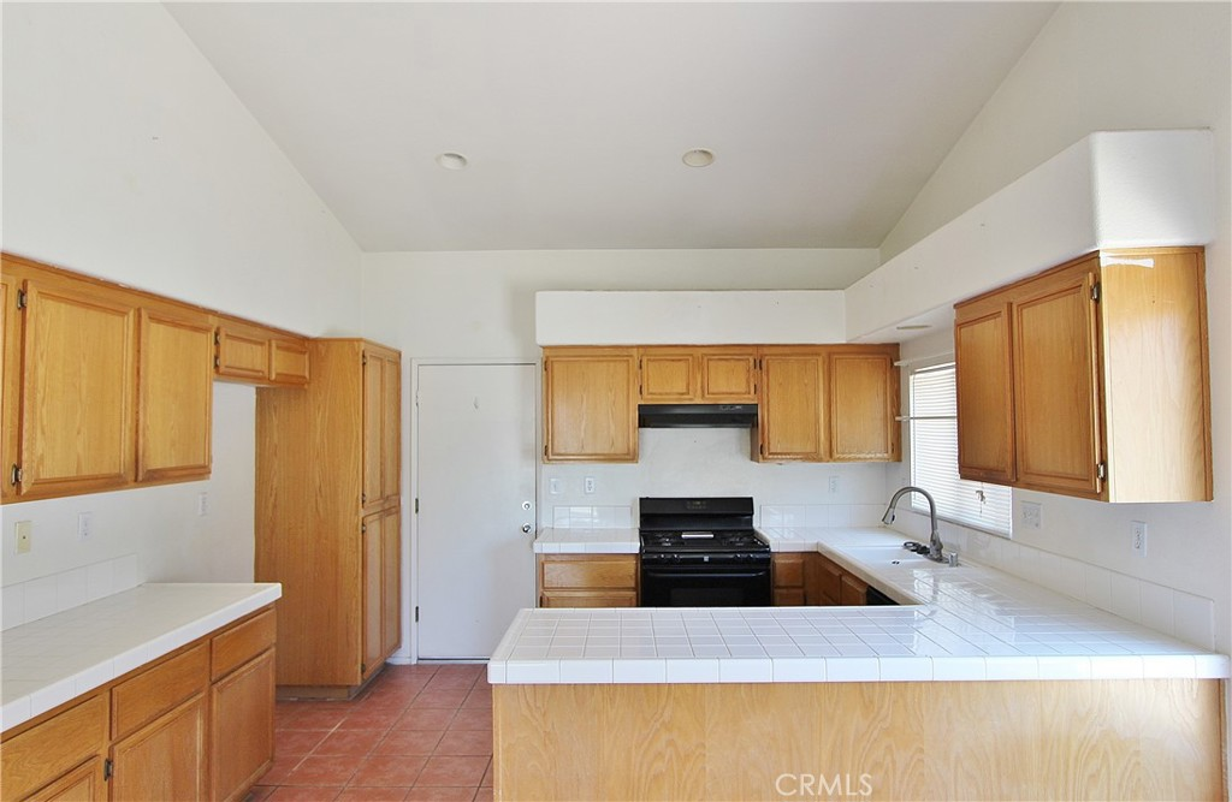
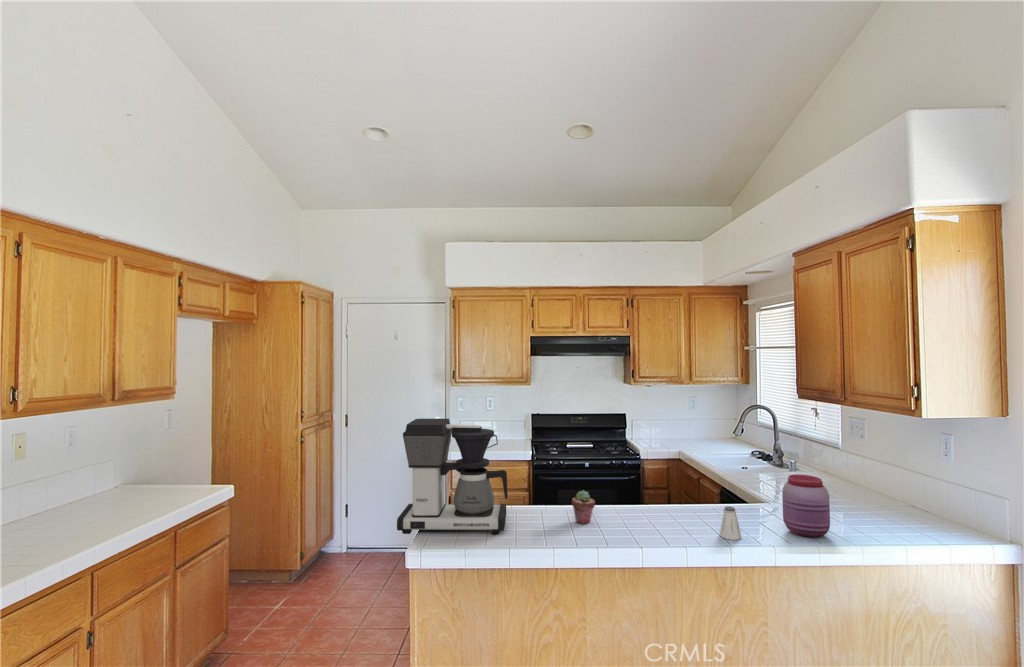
+ jar (805, 505)
+ saltshaker (730, 521)
+ potted succulent (583, 506)
+ coffee maker (456, 470)
